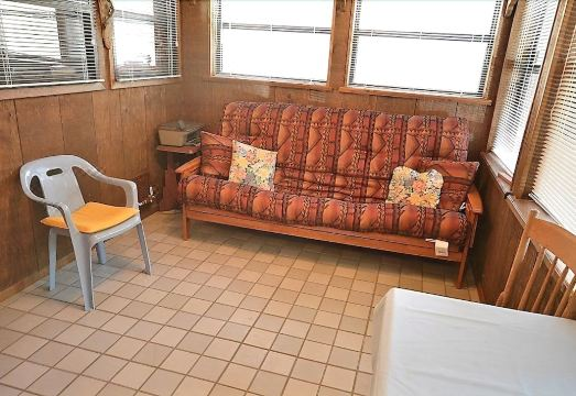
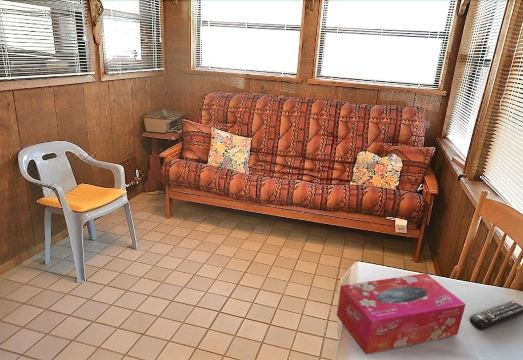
+ tissue box (398, 310)
+ remote control (500, 314)
